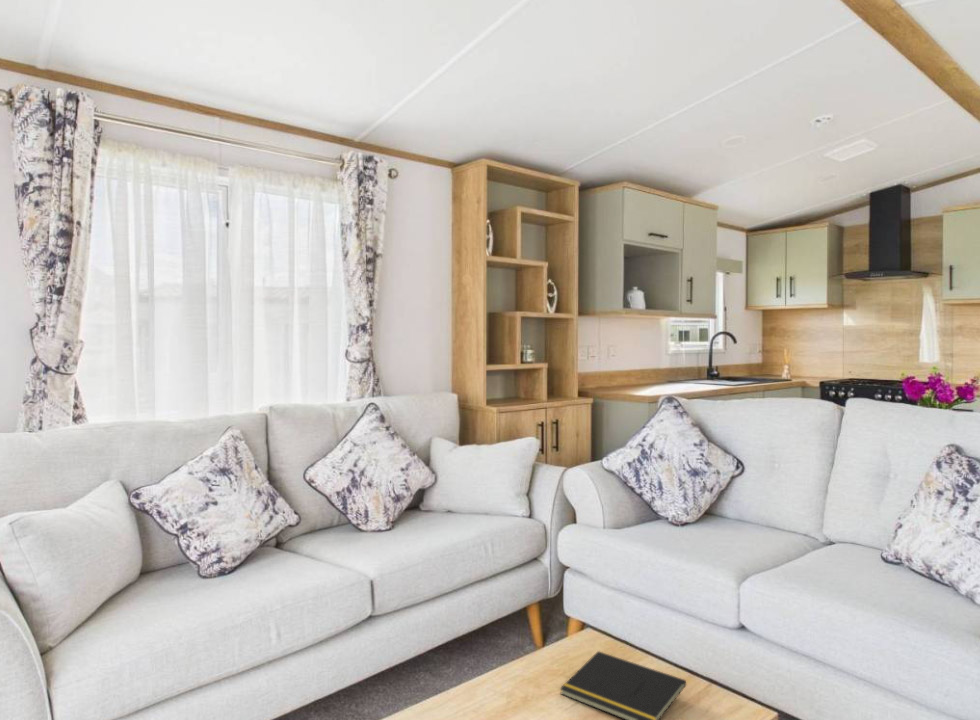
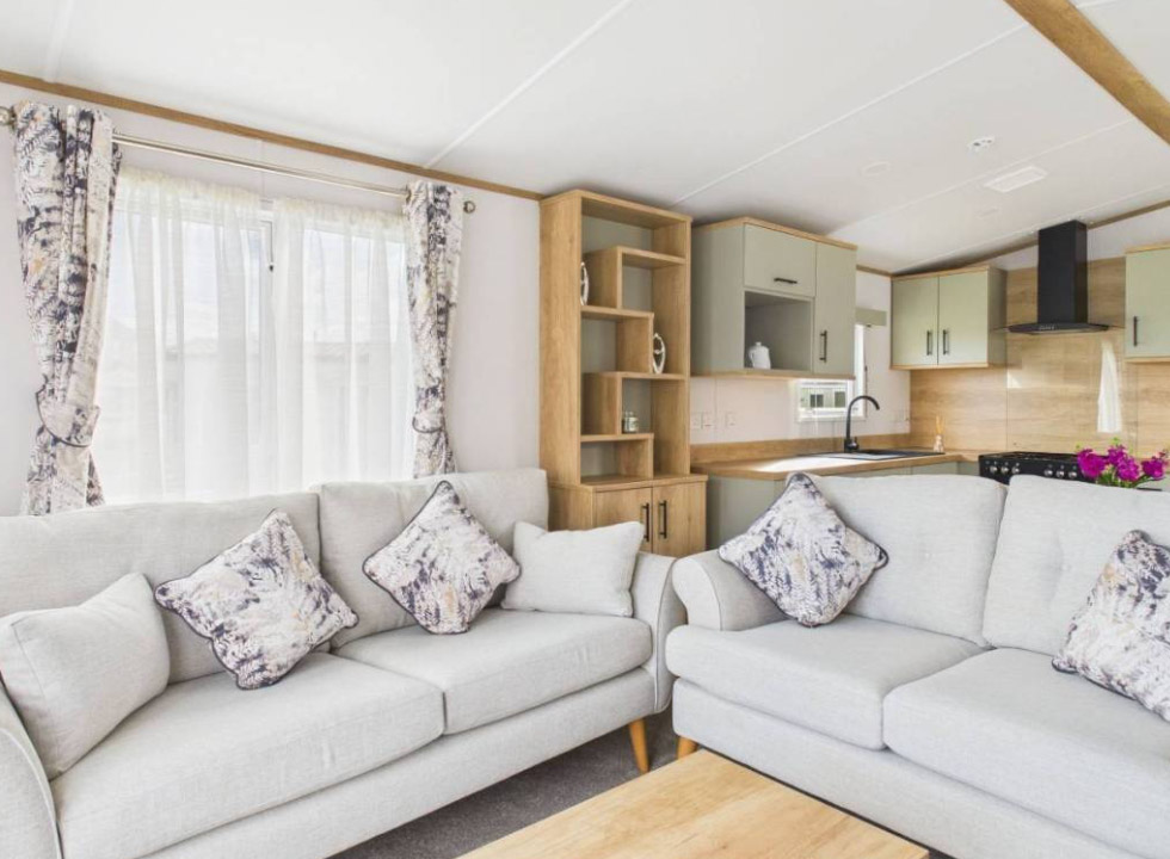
- notepad (622, 687)
